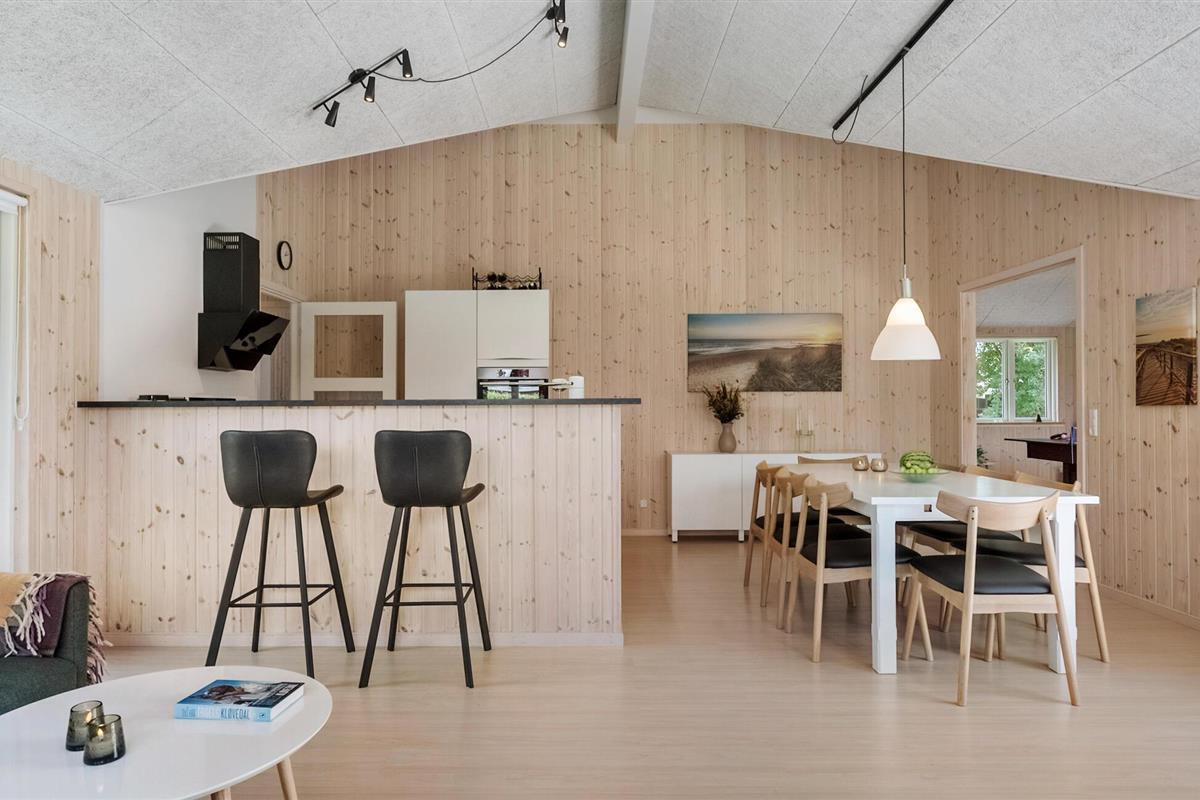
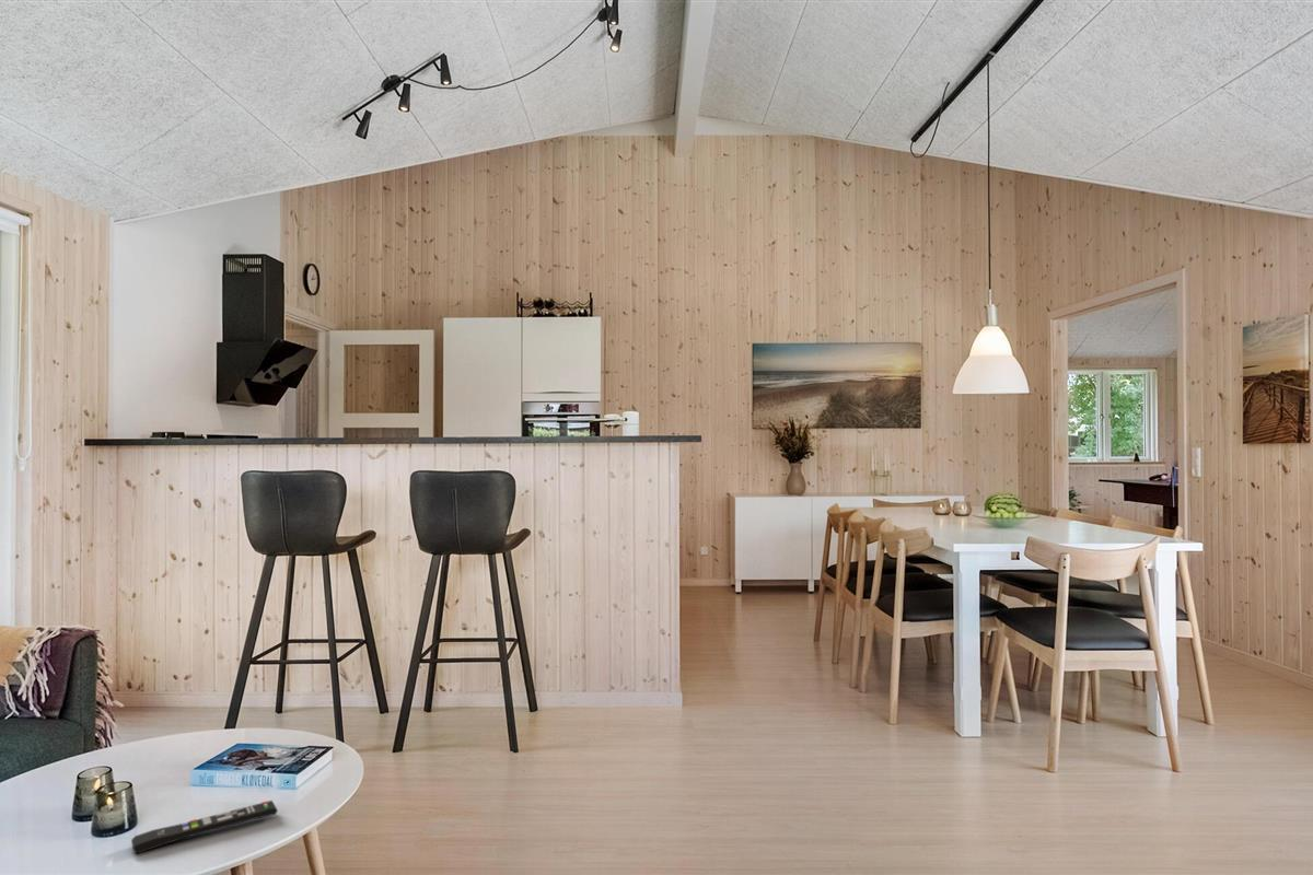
+ remote control (207, 825)
